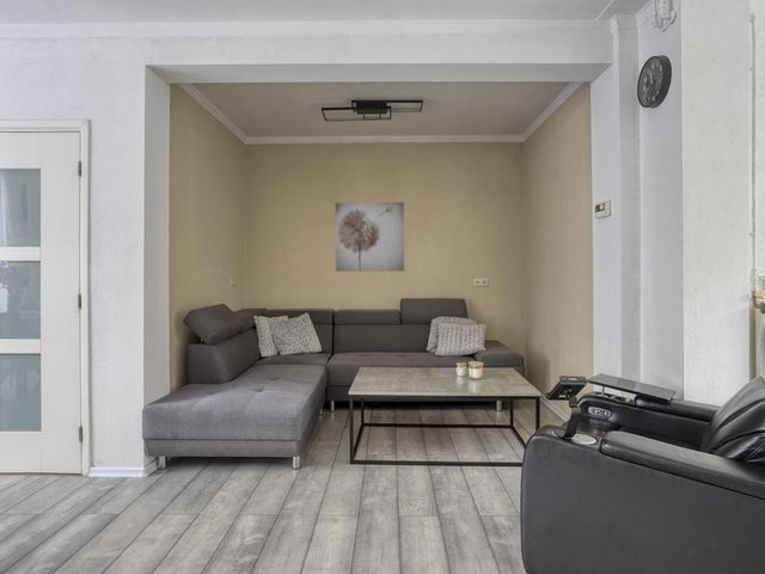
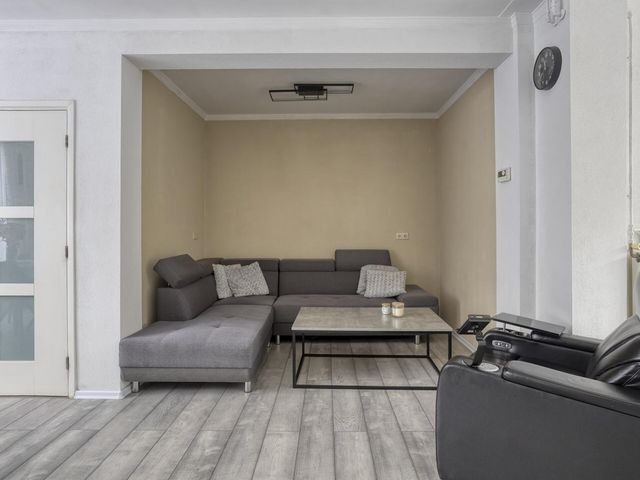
- wall art (369, 237)
